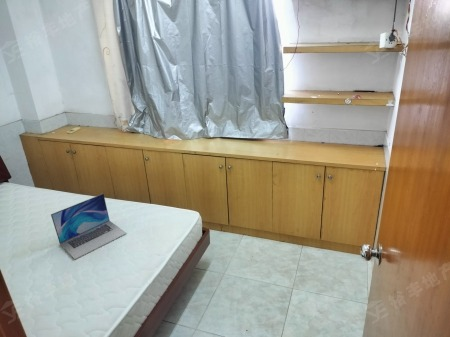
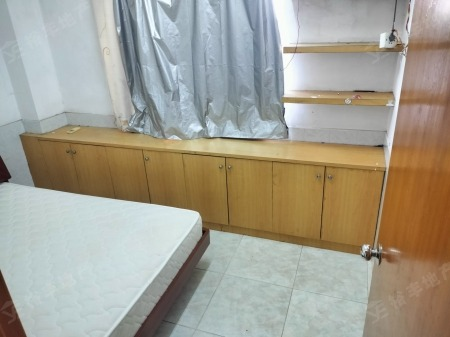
- laptop (90, 224)
